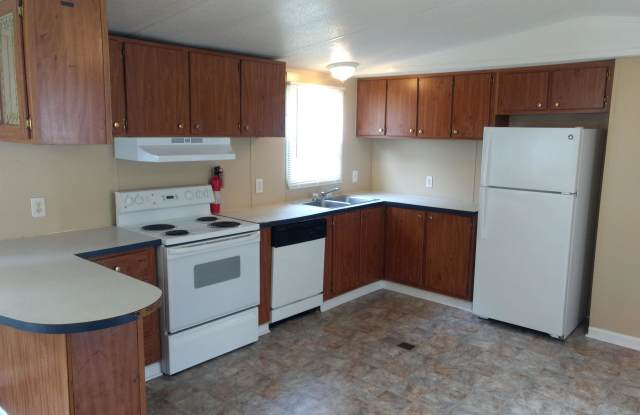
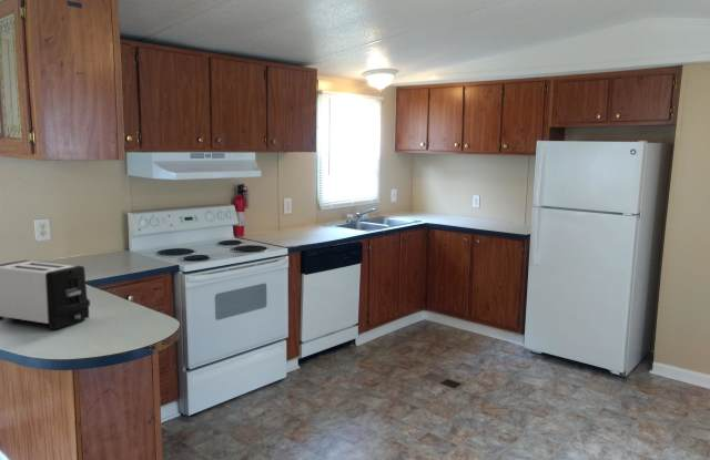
+ toaster (40, 293)
